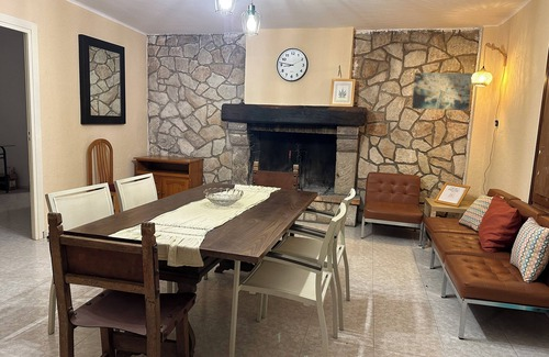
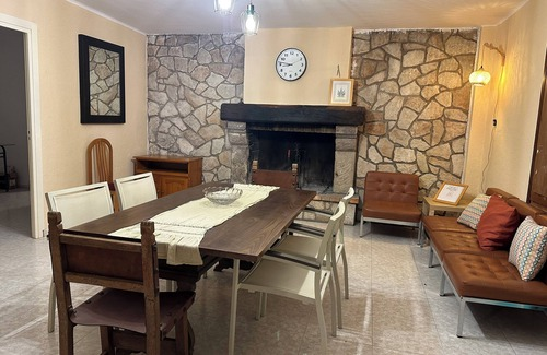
- wall art (440, 91)
